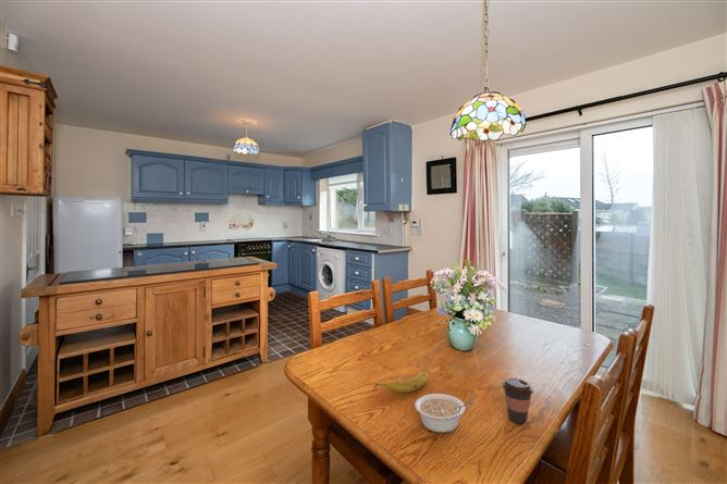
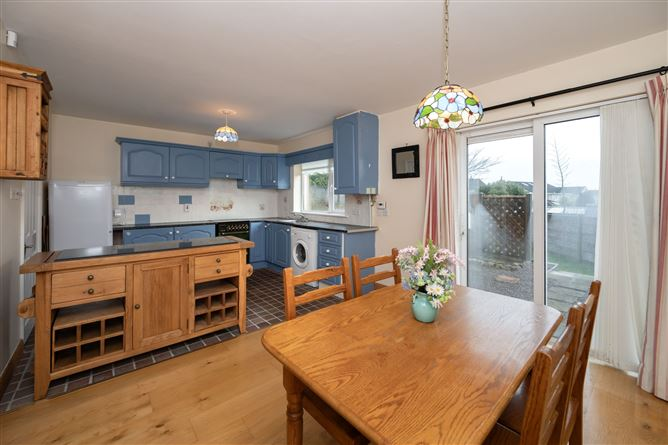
- coffee cup (517, 400)
- fruit (405, 381)
- legume (441, 411)
